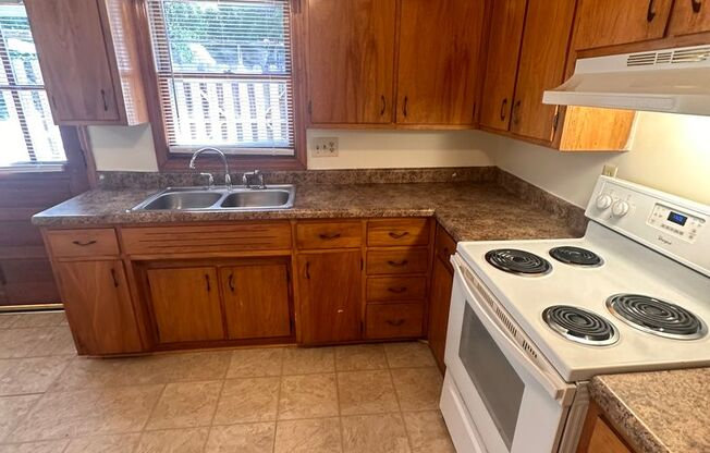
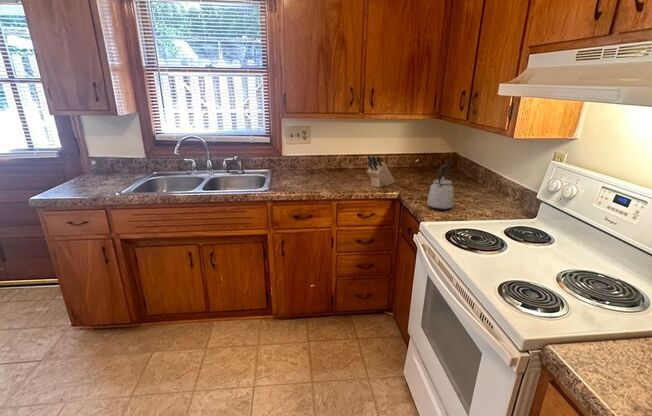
+ knife block (380, 169)
+ kettle (443, 185)
